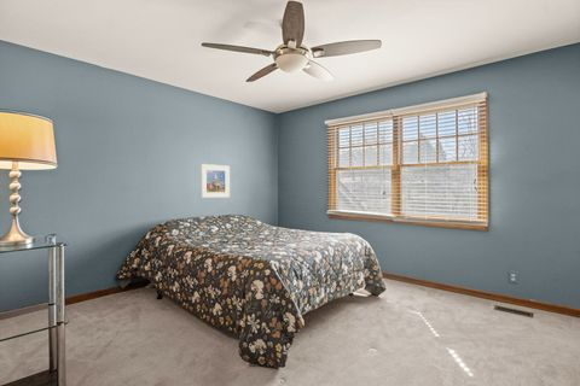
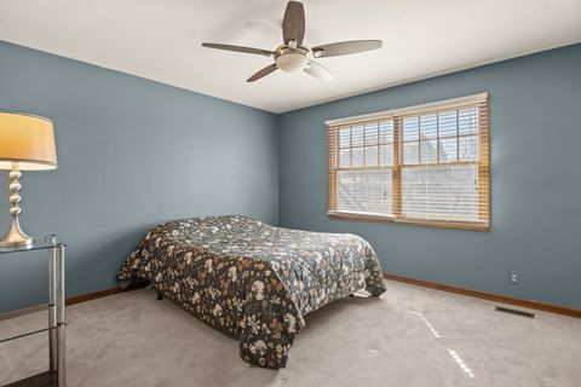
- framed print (215, 181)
